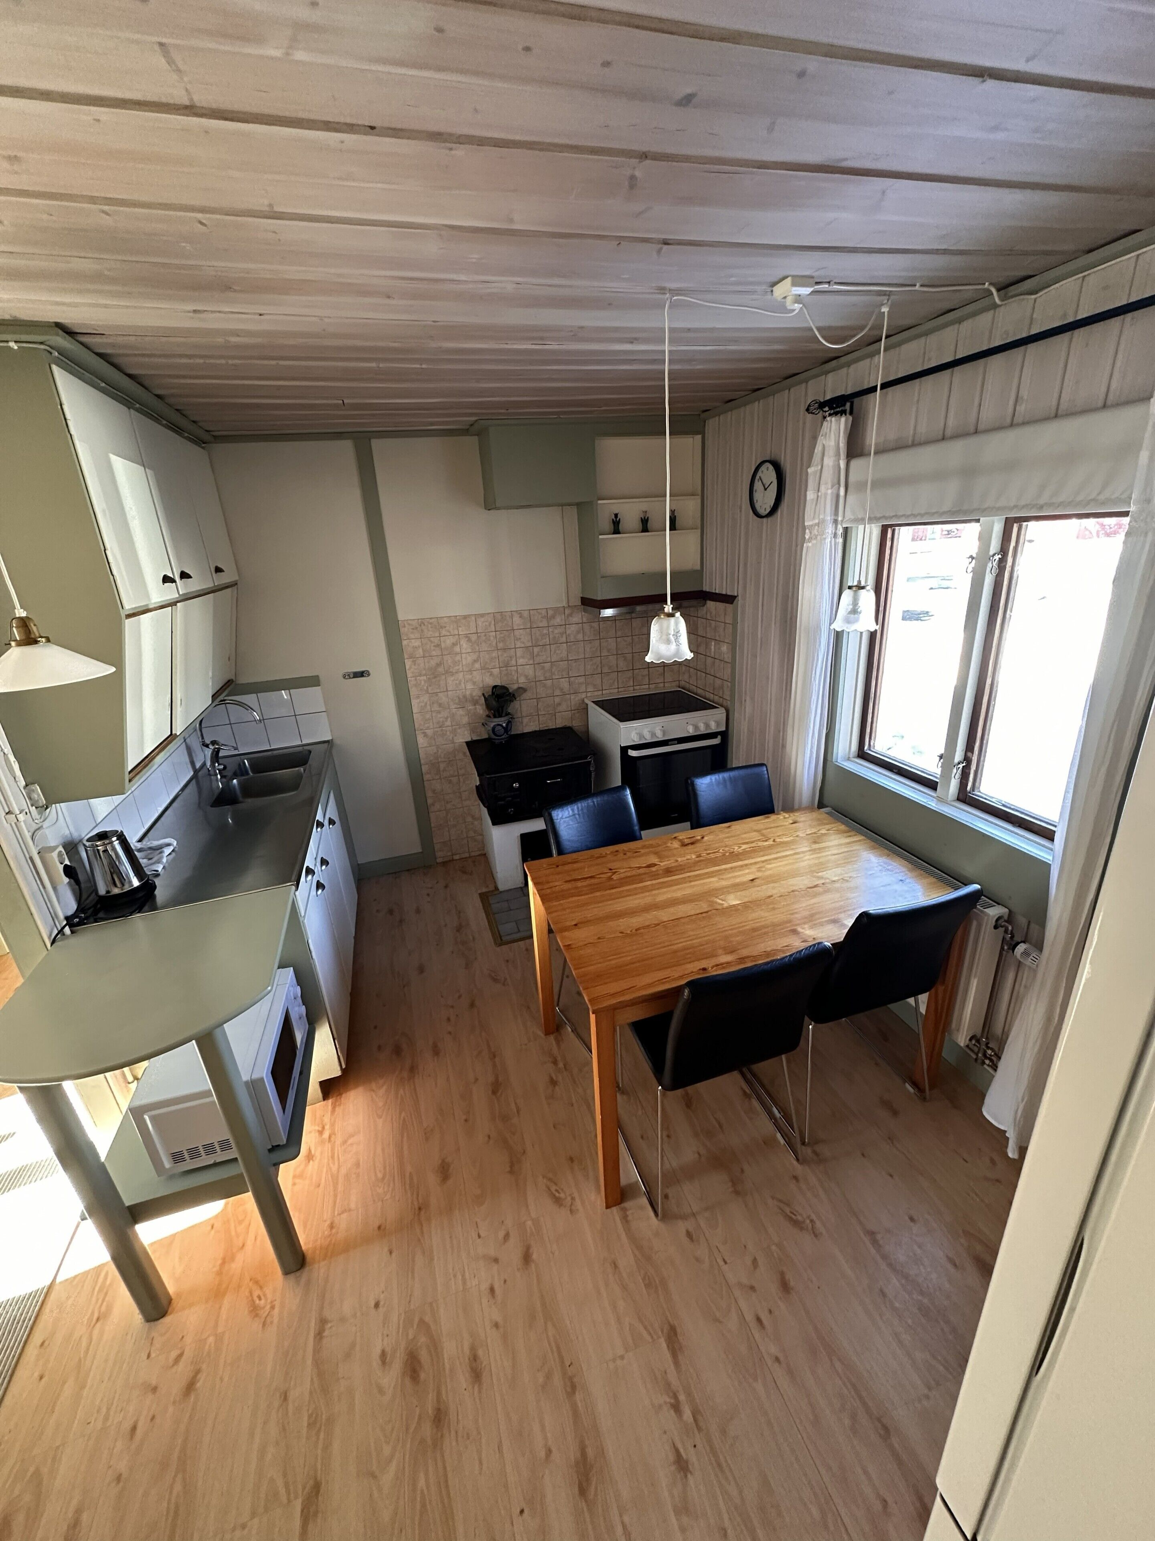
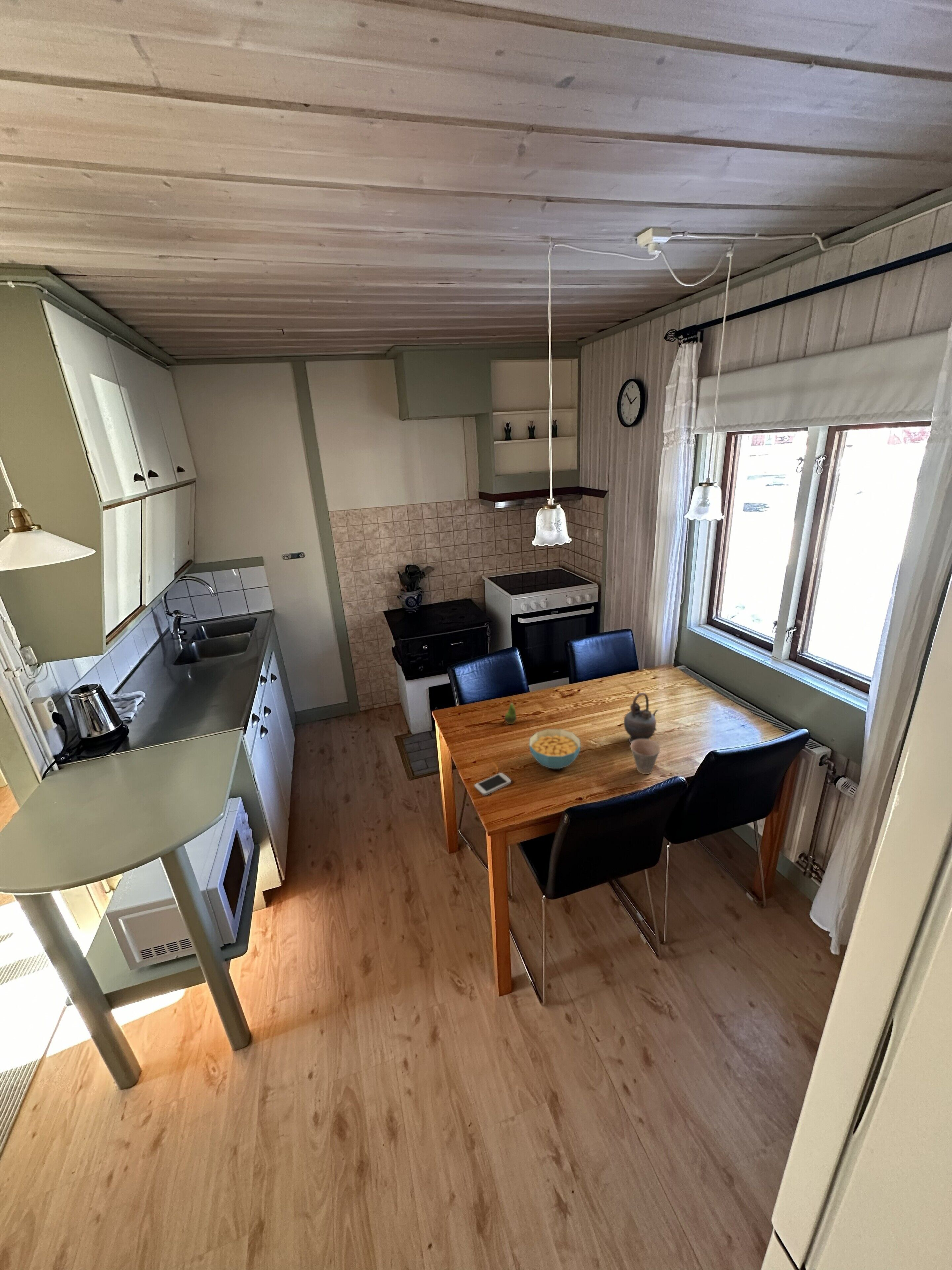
+ cereal bowl (555, 753)
+ smartphone (493, 784)
+ teapot (643, 717)
+ fruit (510, 711)
+ cup (644, 759)
